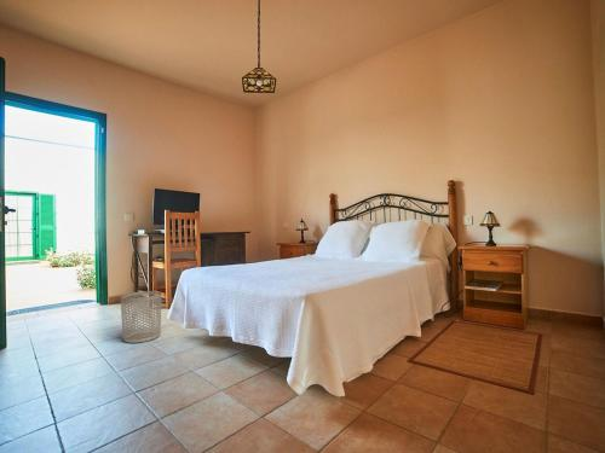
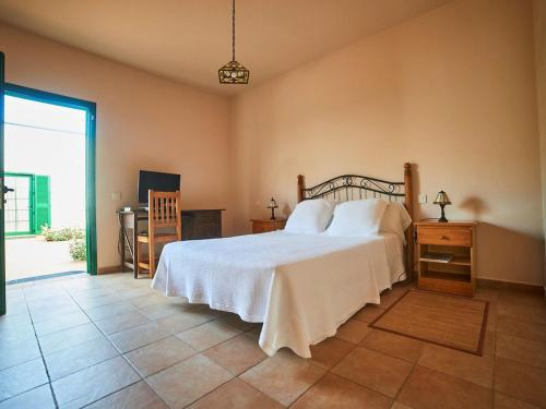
- waste bin (142, 316)
